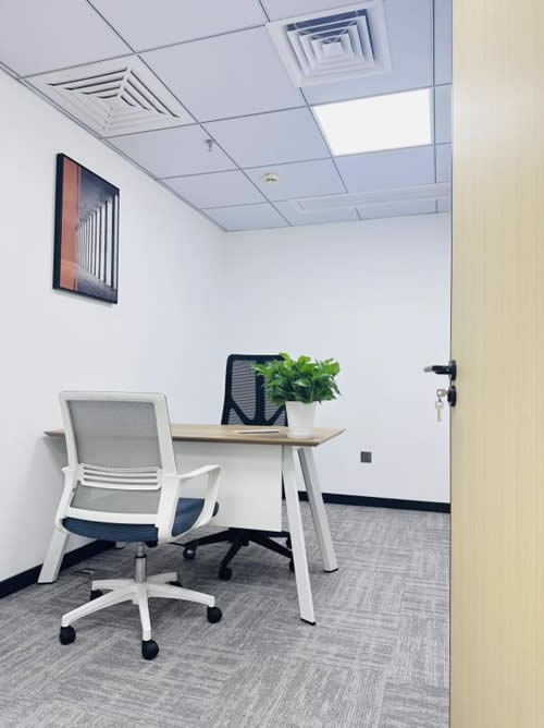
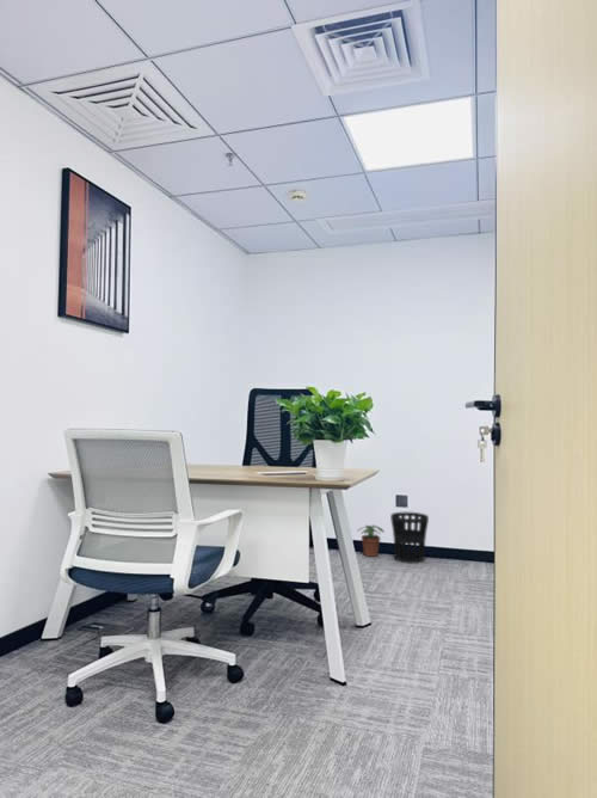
+ potted plant (370, 540)
+ wastebasket (408, 536)
